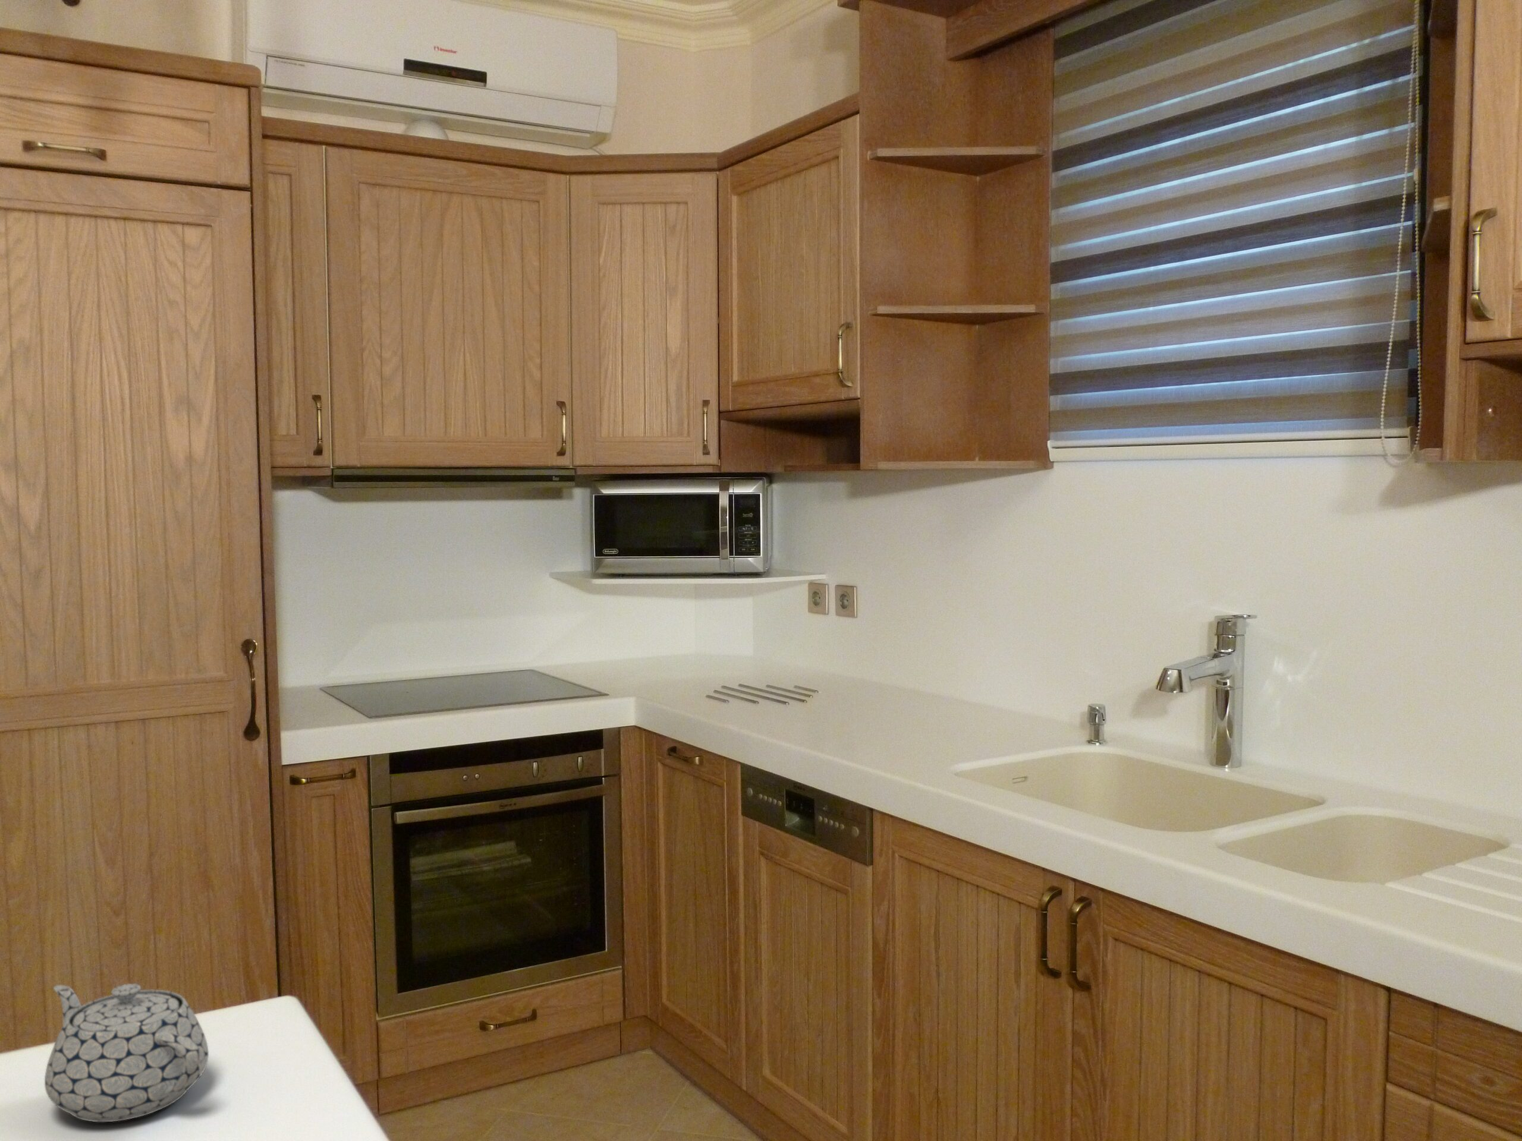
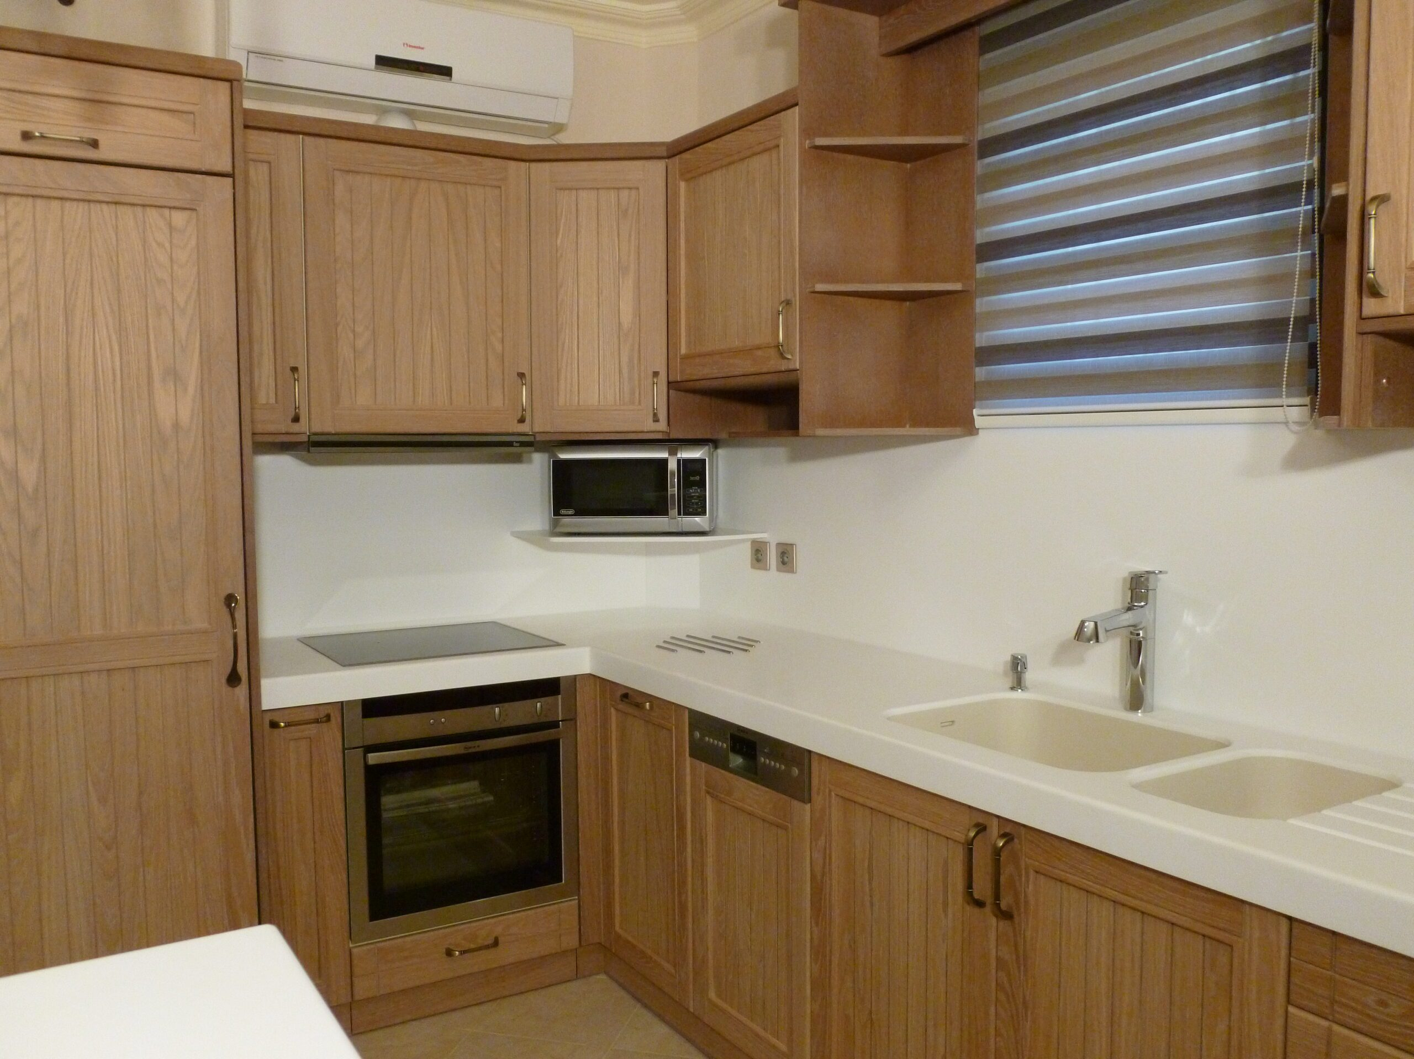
- teapot (123, 1042)
